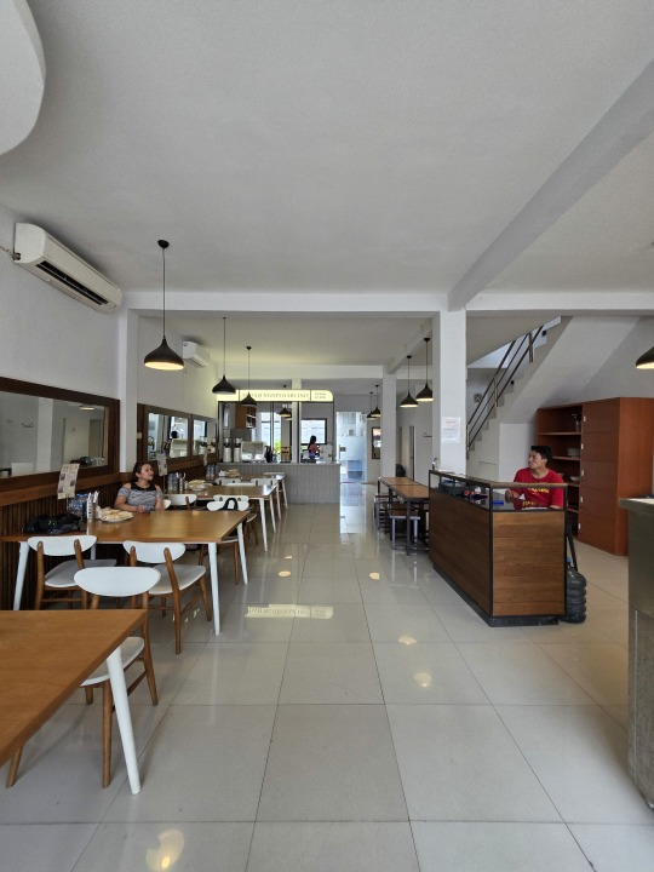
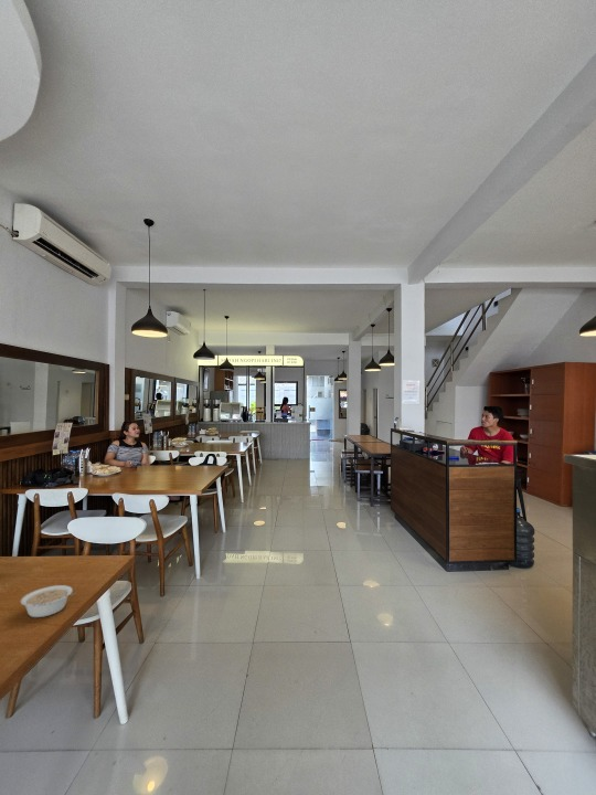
+ legume (49, 600)
